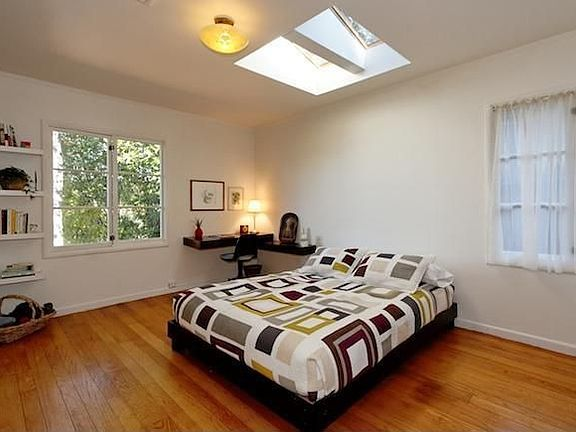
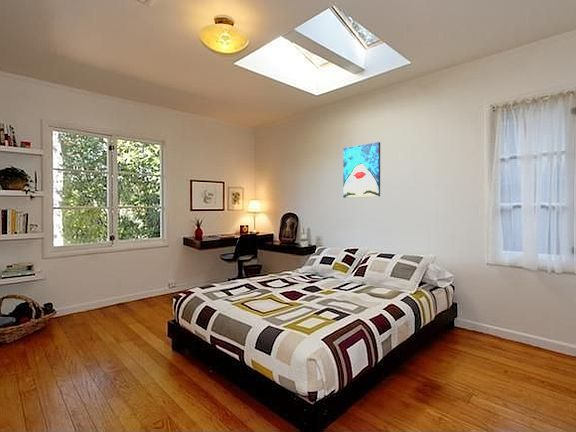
+ wall art (361, 171)
